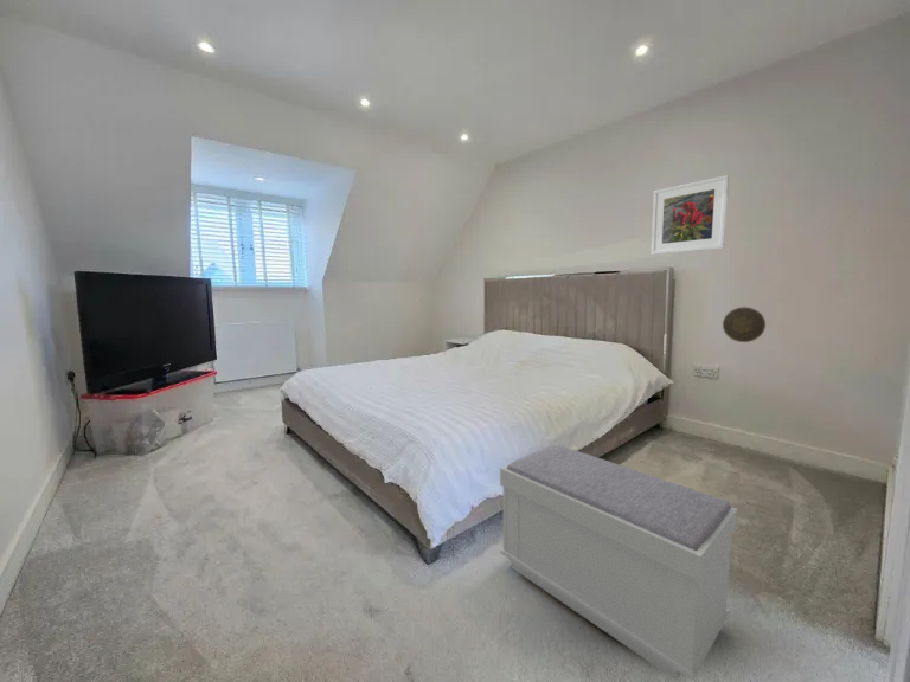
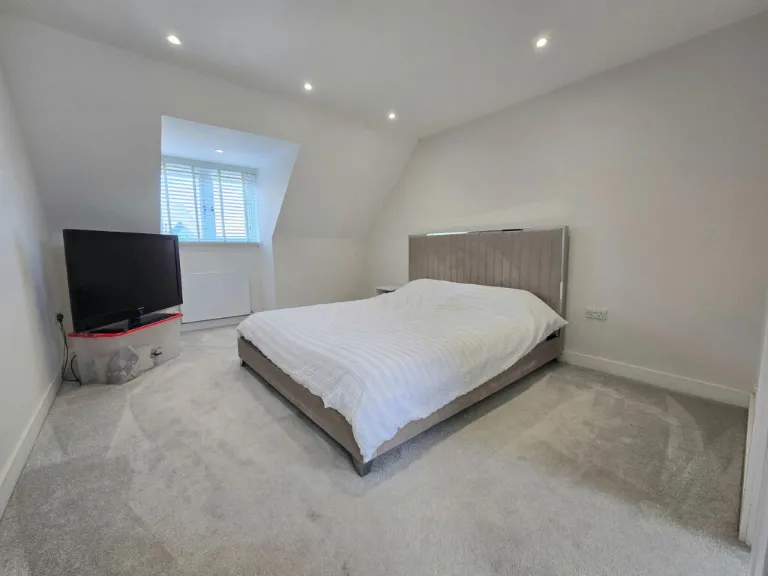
- decorative plate (743, 324)
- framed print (687, 218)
- bench (604, 535)
